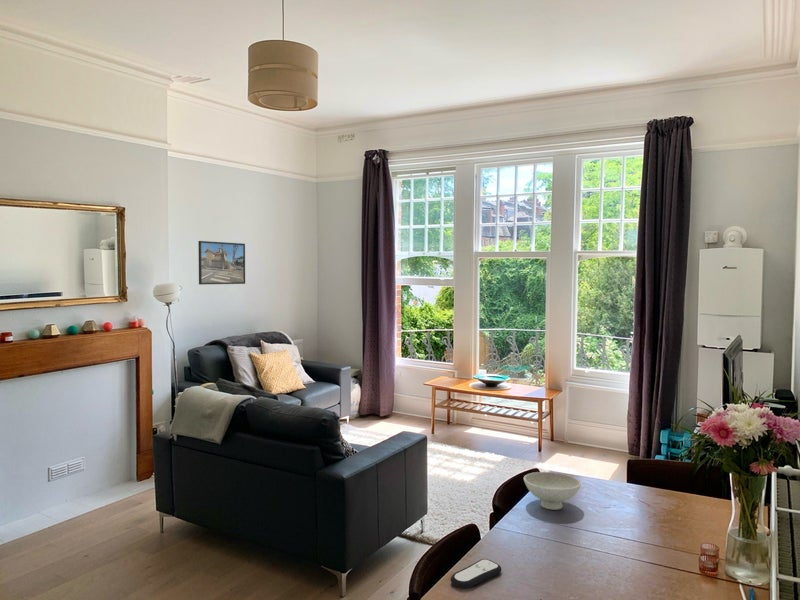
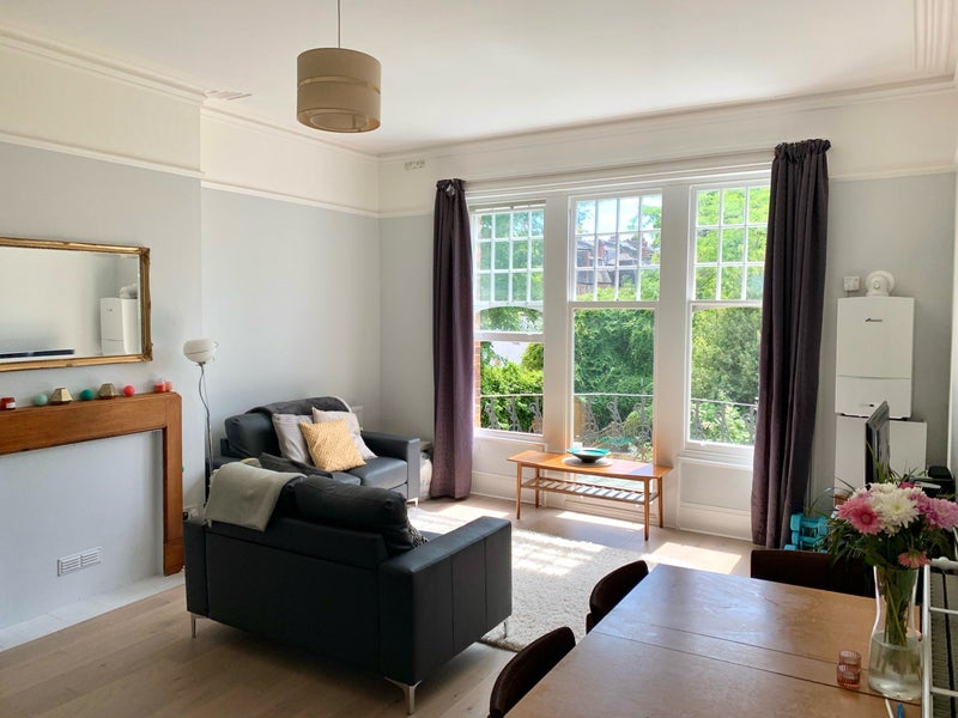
- bowl (551, 492)
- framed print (222, 263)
- remote control (475, 573)
